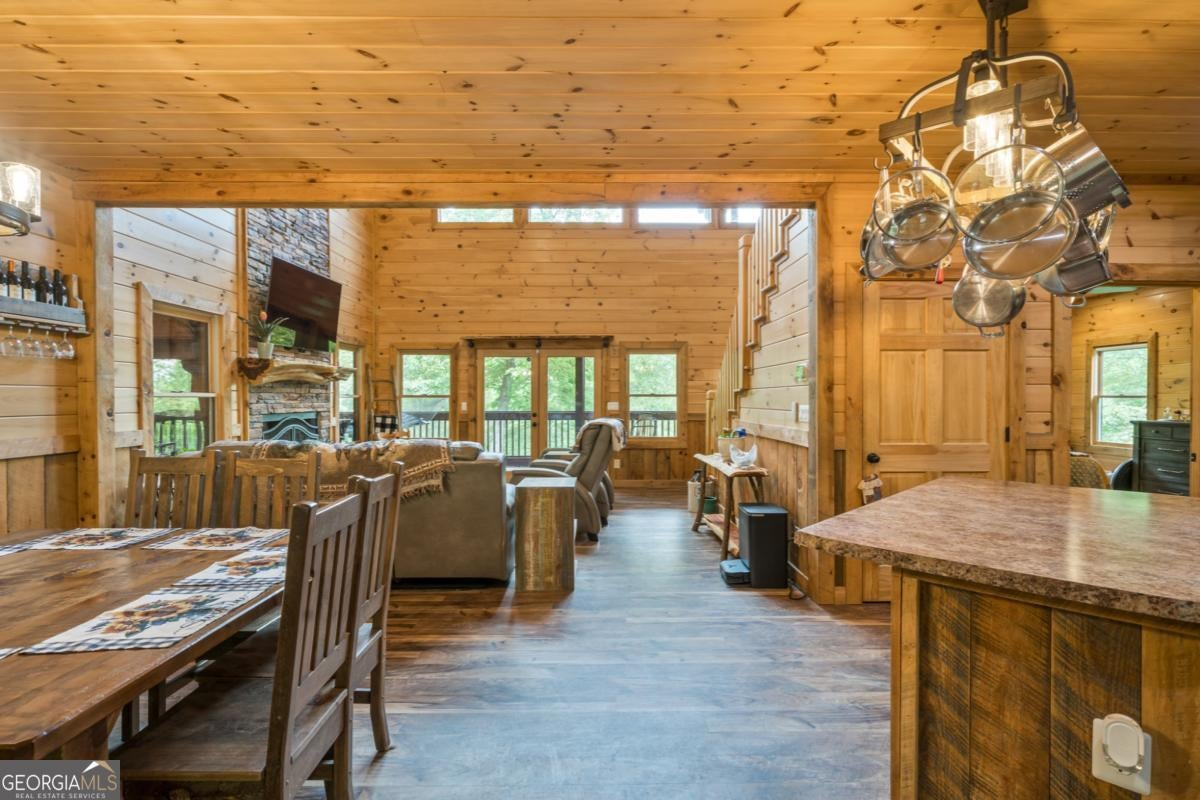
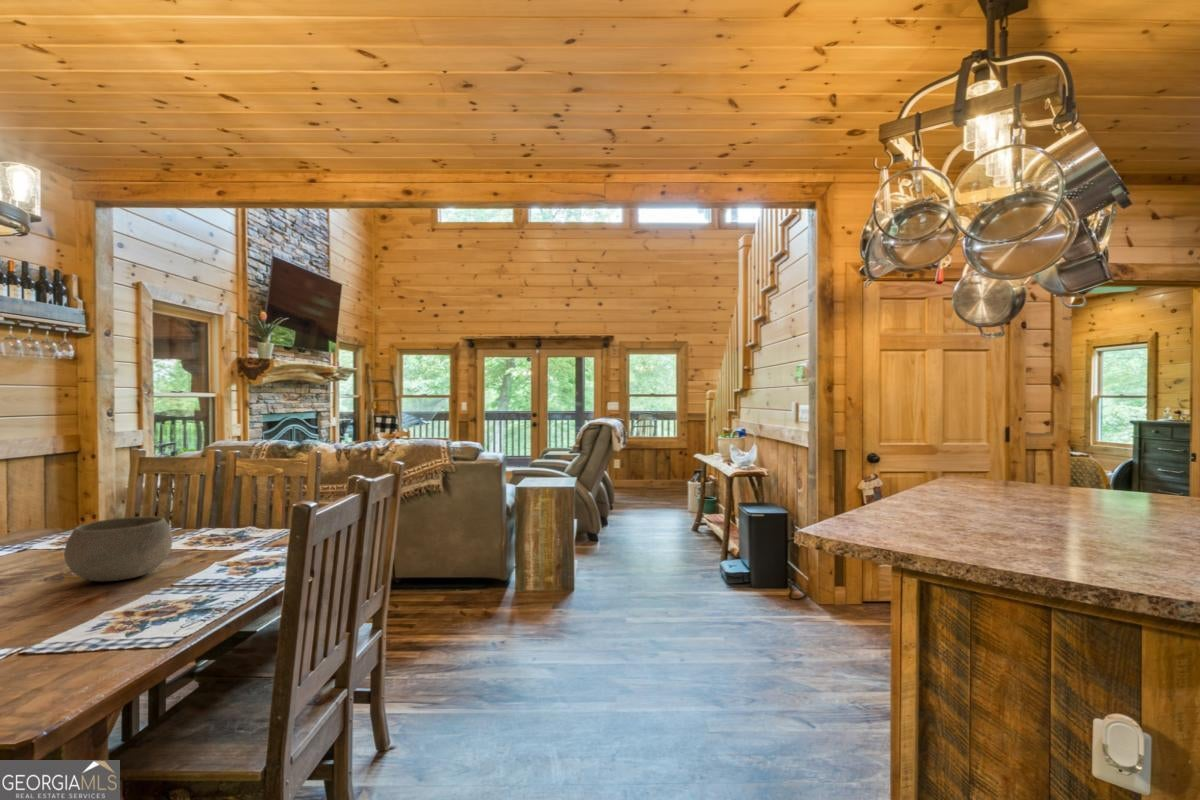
+ bowl (121, 549)
